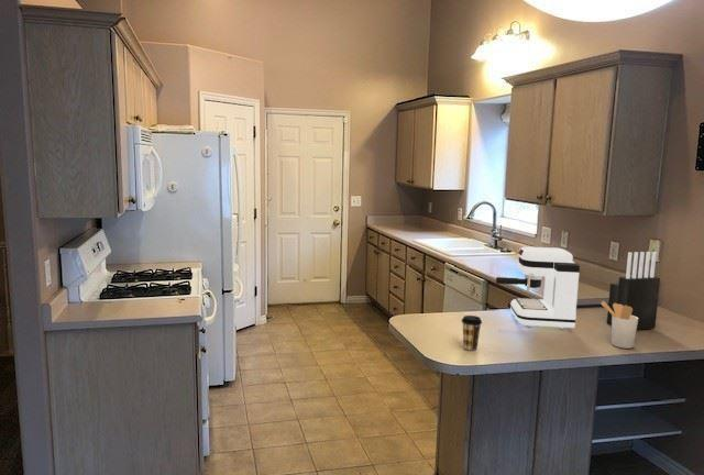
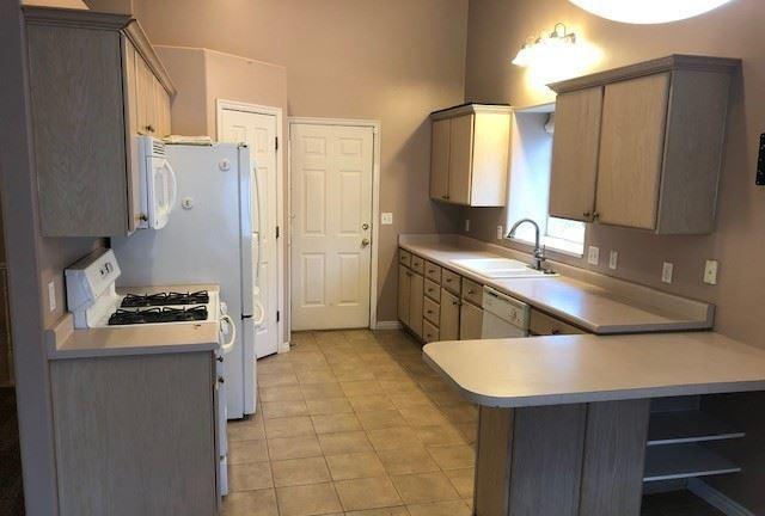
- utensil holder (617, 322)
- coffee cup (471, 332)
- coffee maker (540, 285)
- knife block (631, 288)
